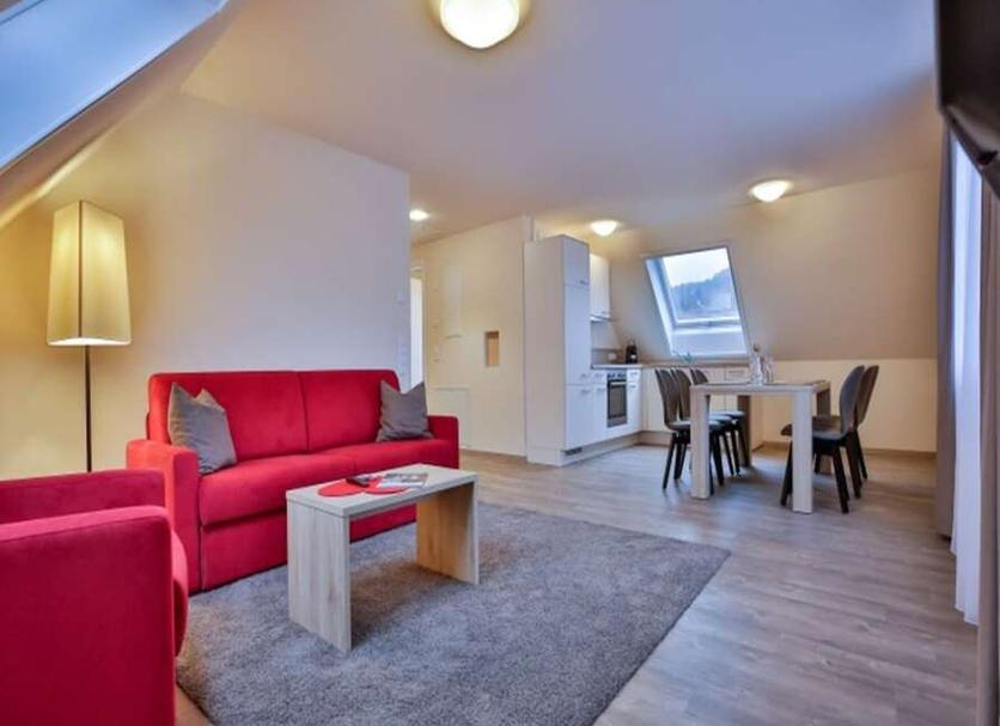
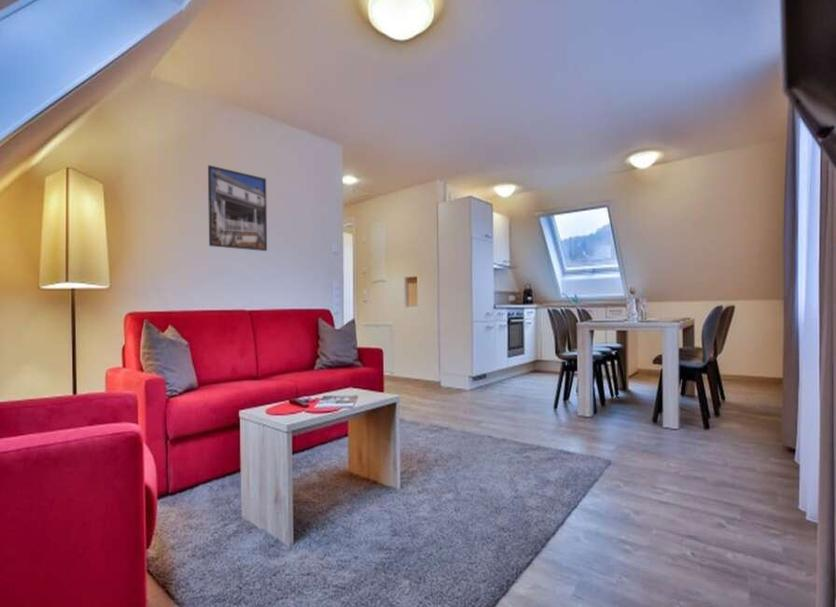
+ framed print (239, 210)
